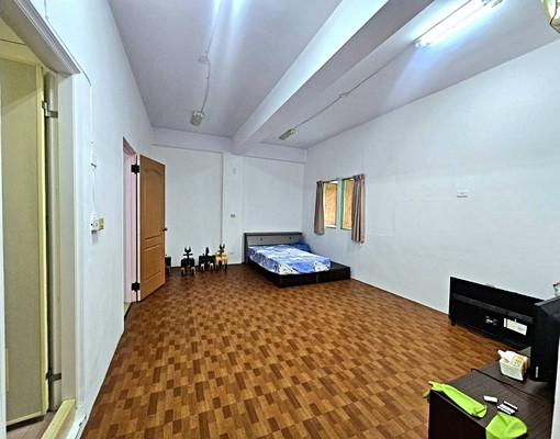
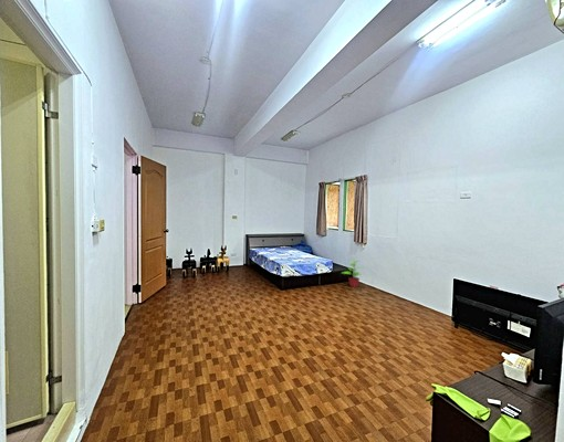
+ potted plant (355, 272)
